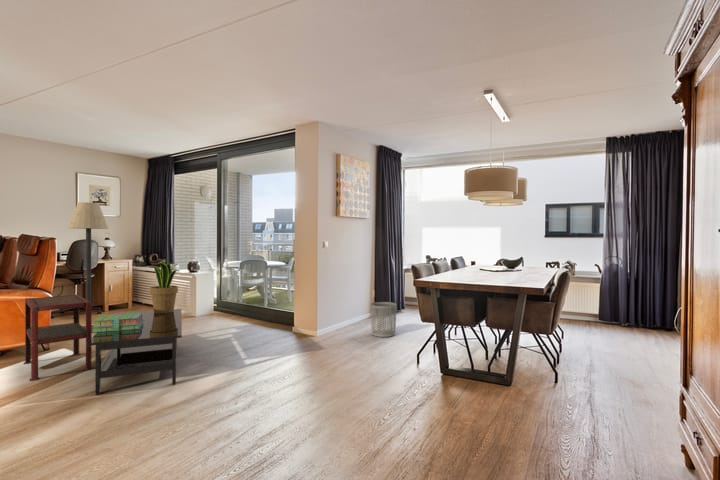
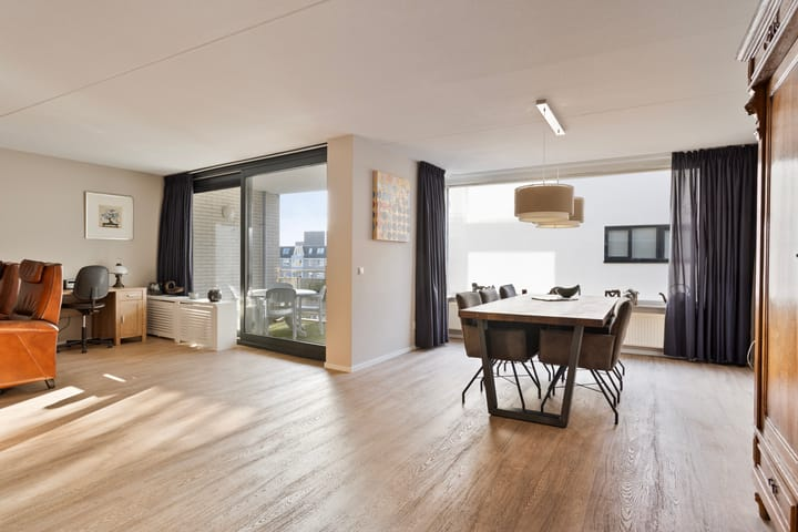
- potted plant (165, 286)
- floor lamp (88, 266)
- side table (57, 333)
- coffee table (143, 345)
- waste bin (383, 319)
- stack of books (118, 321)
